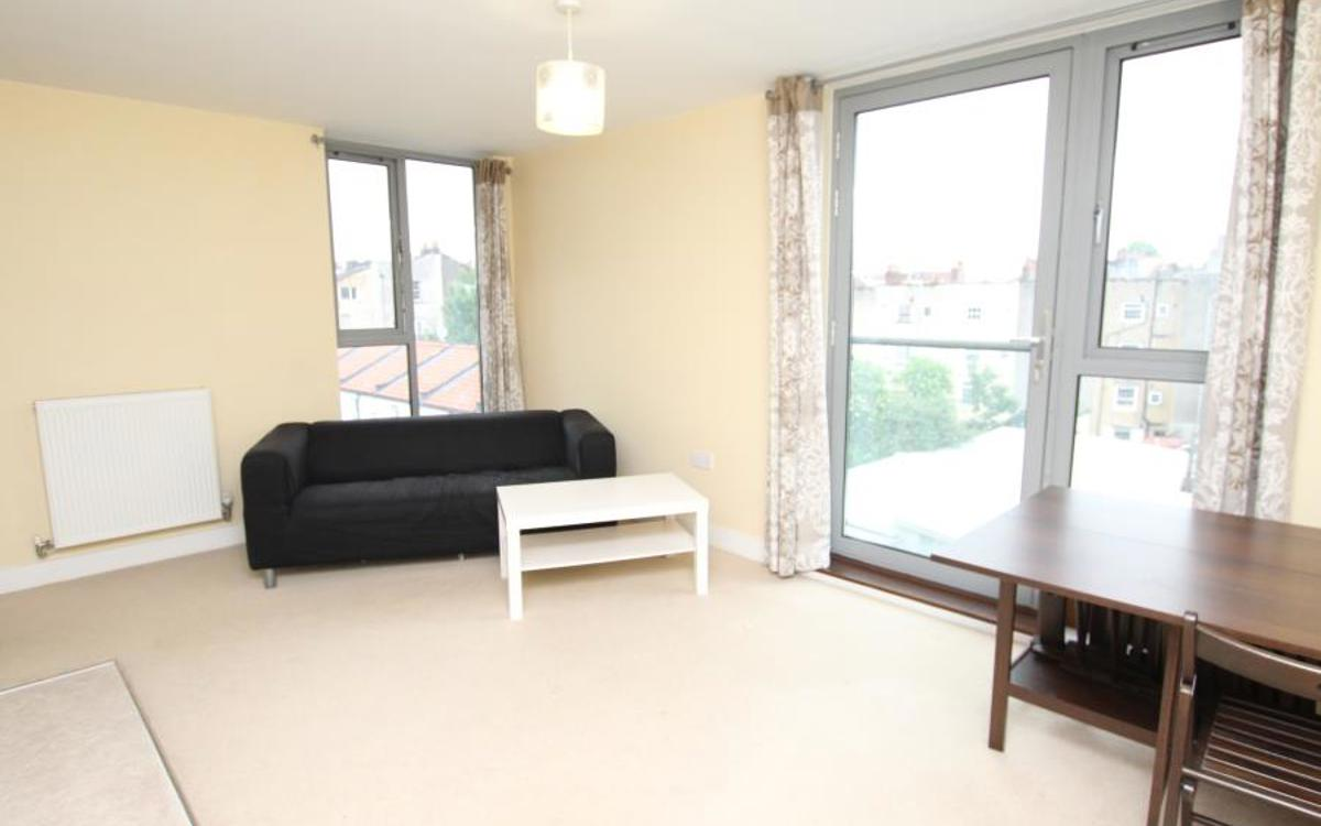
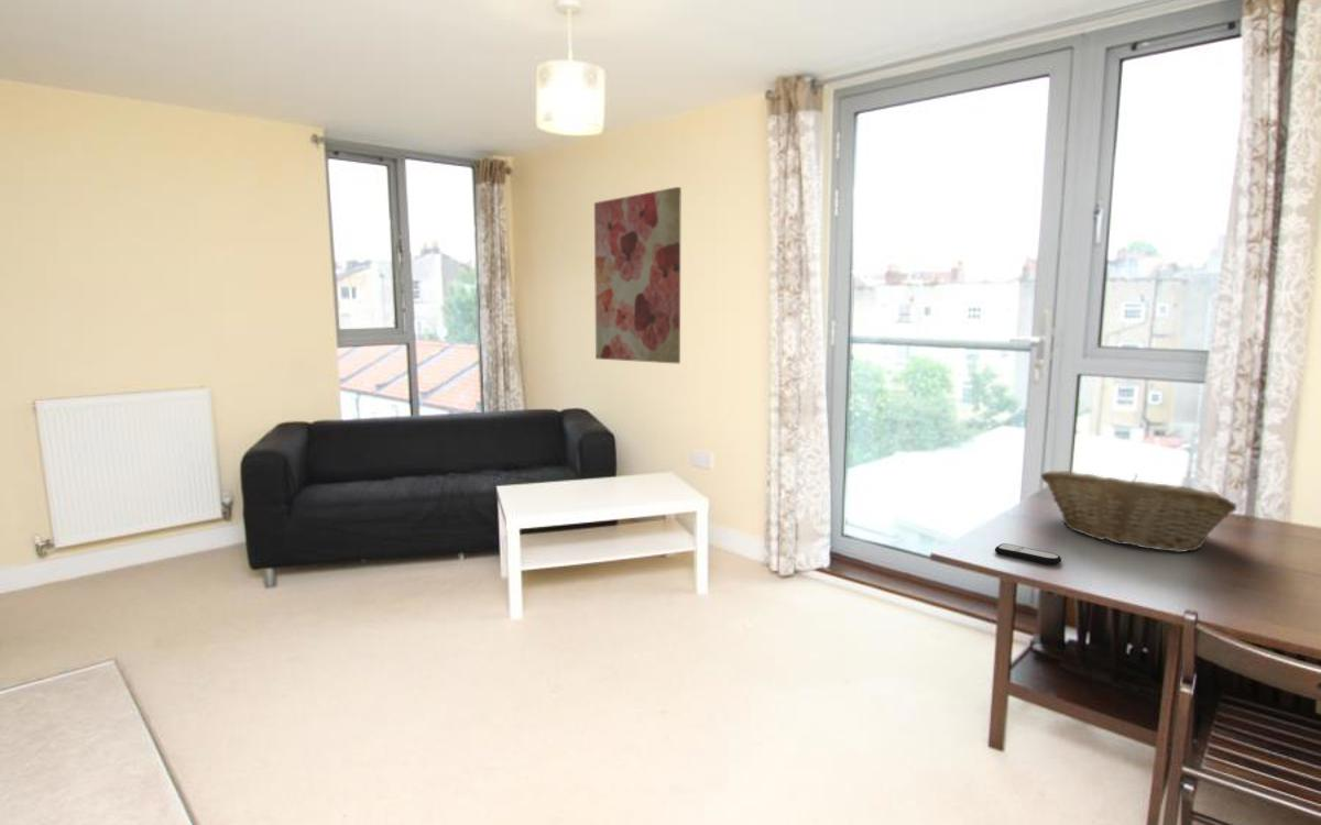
+ fruit basket (1131, 503)
+ wall art (635, 279)
+ remote control (1027, 553)
